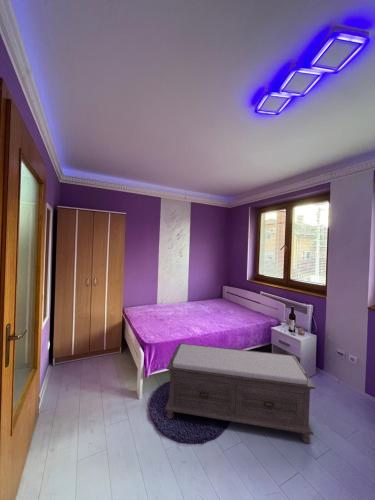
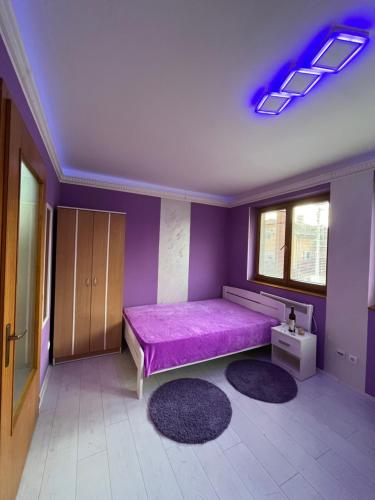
- bench (234, 386)
